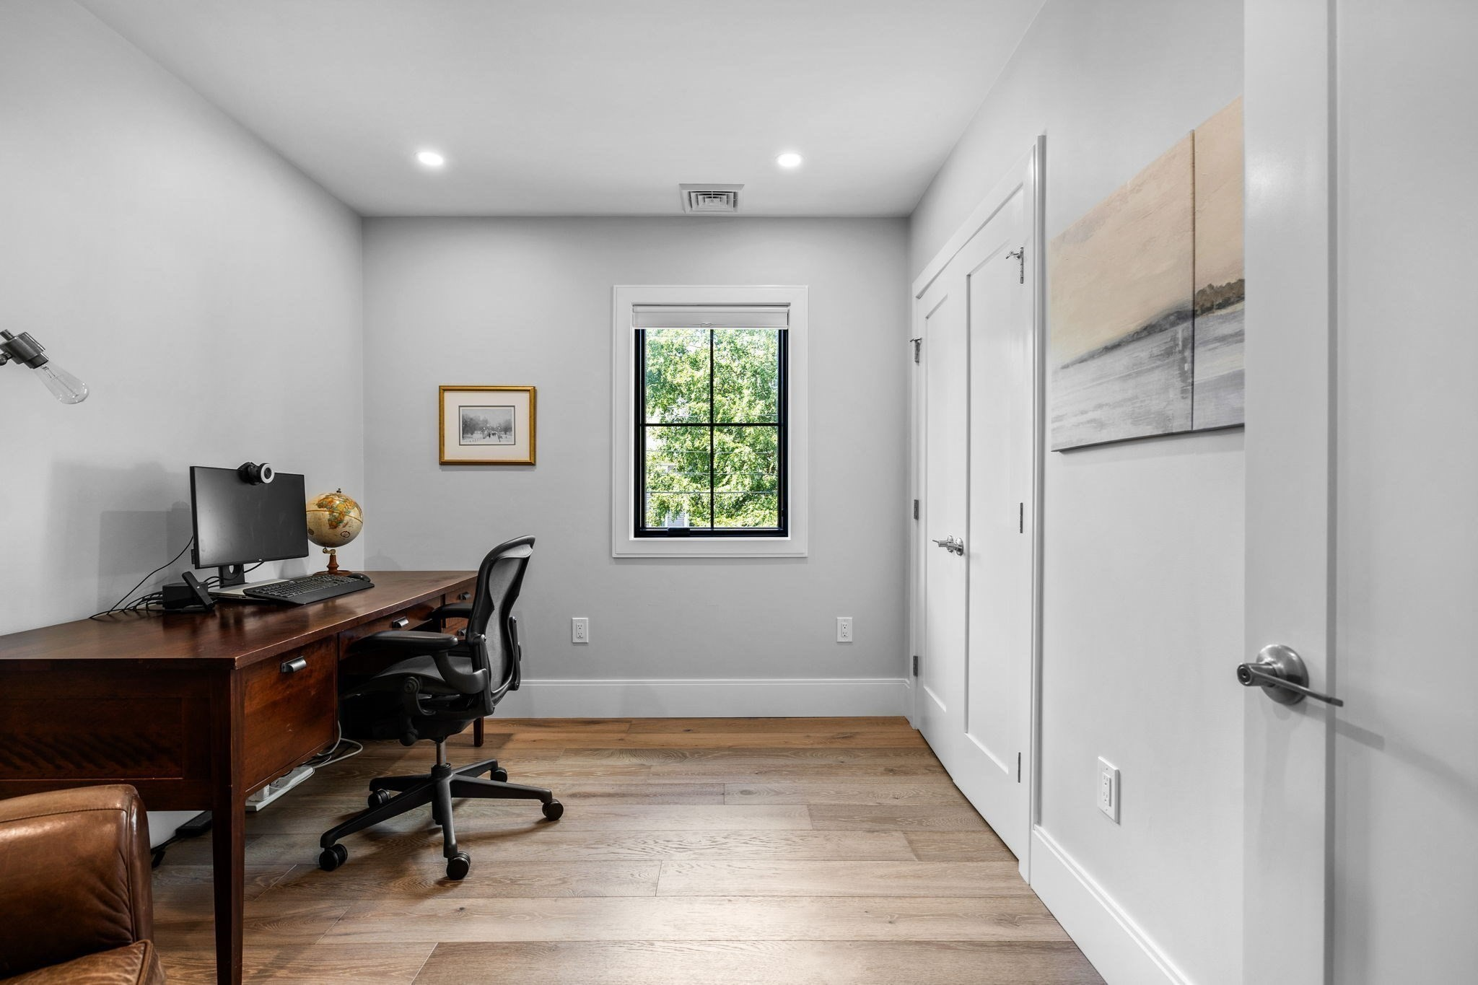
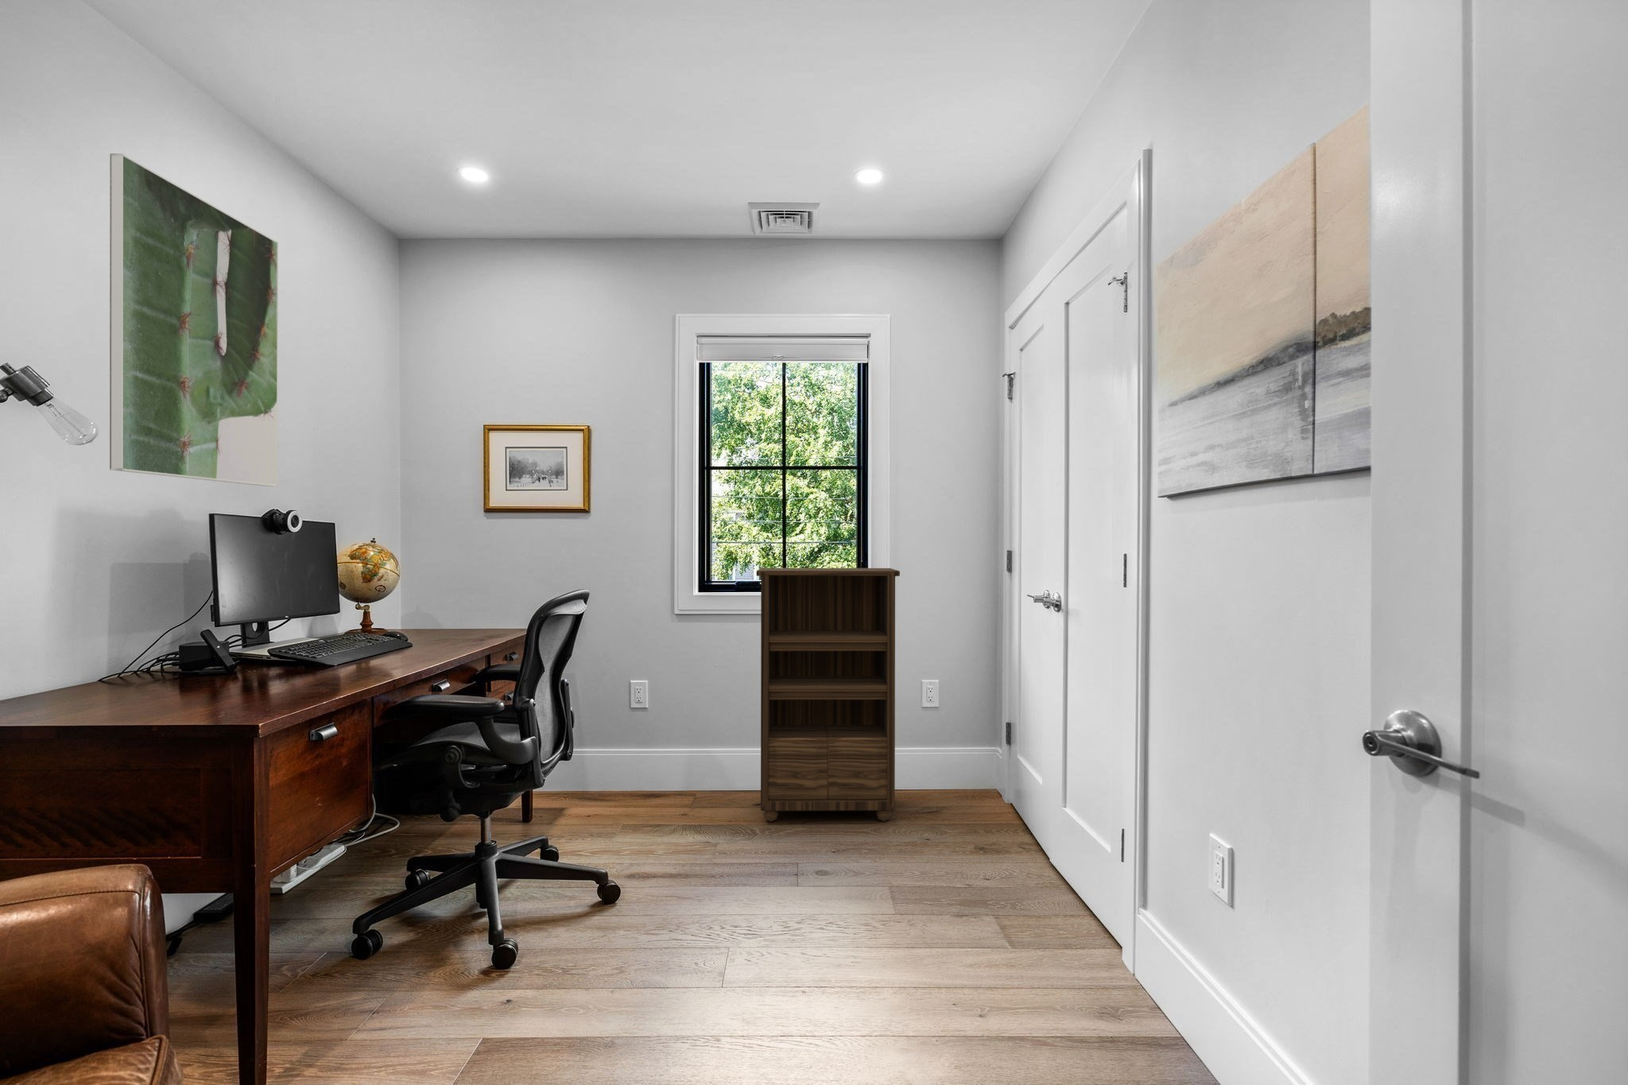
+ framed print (205, 341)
+ bookshelf (827, 690)
